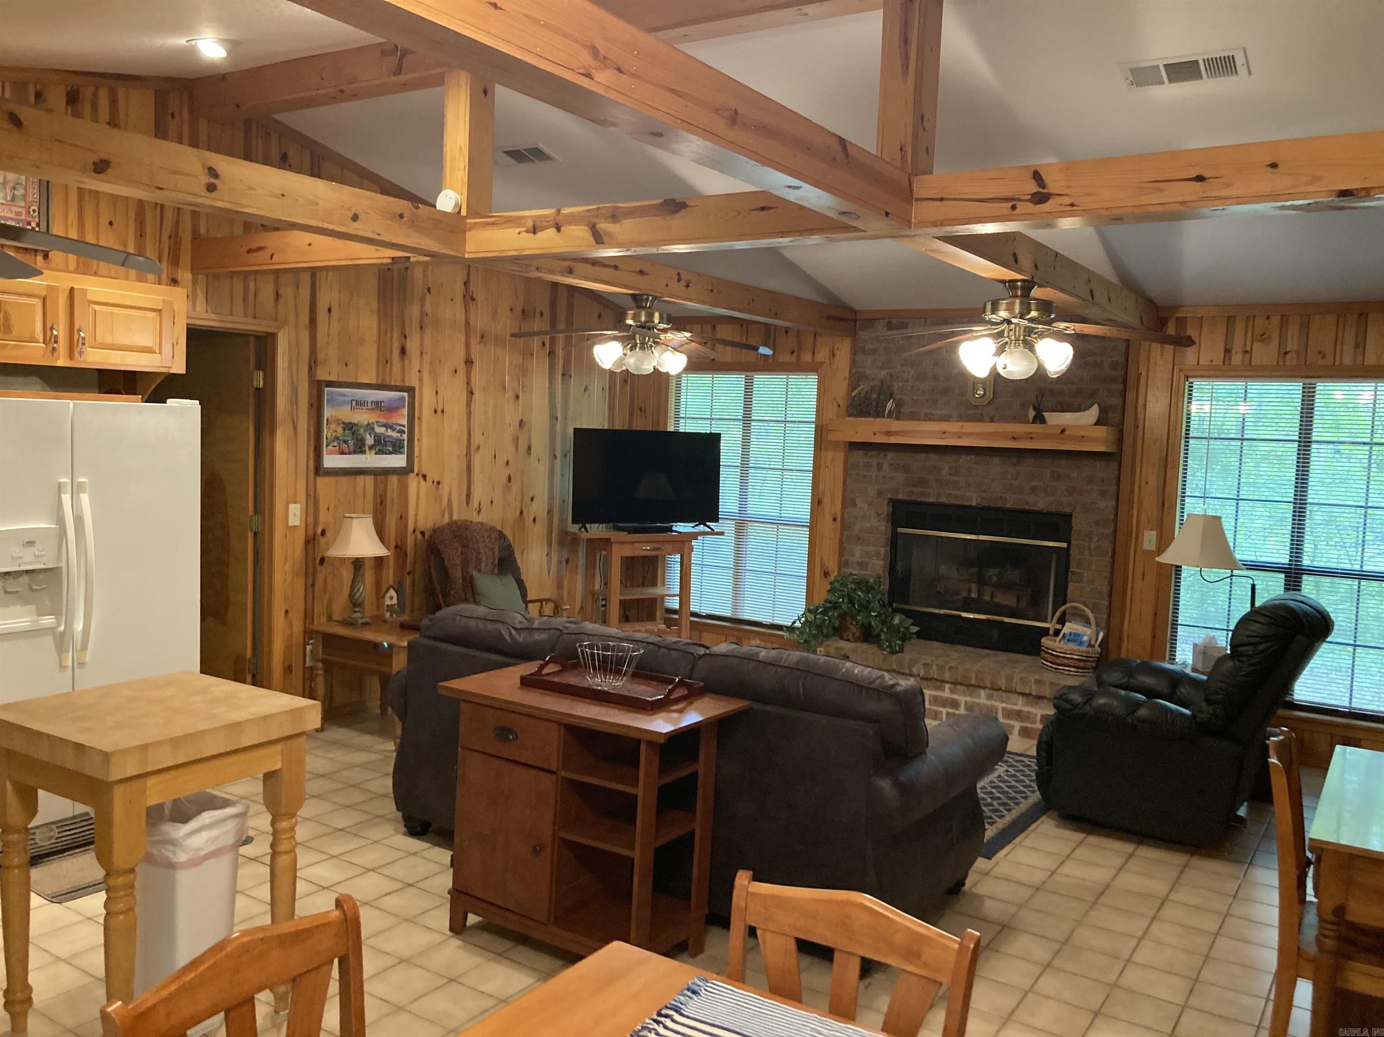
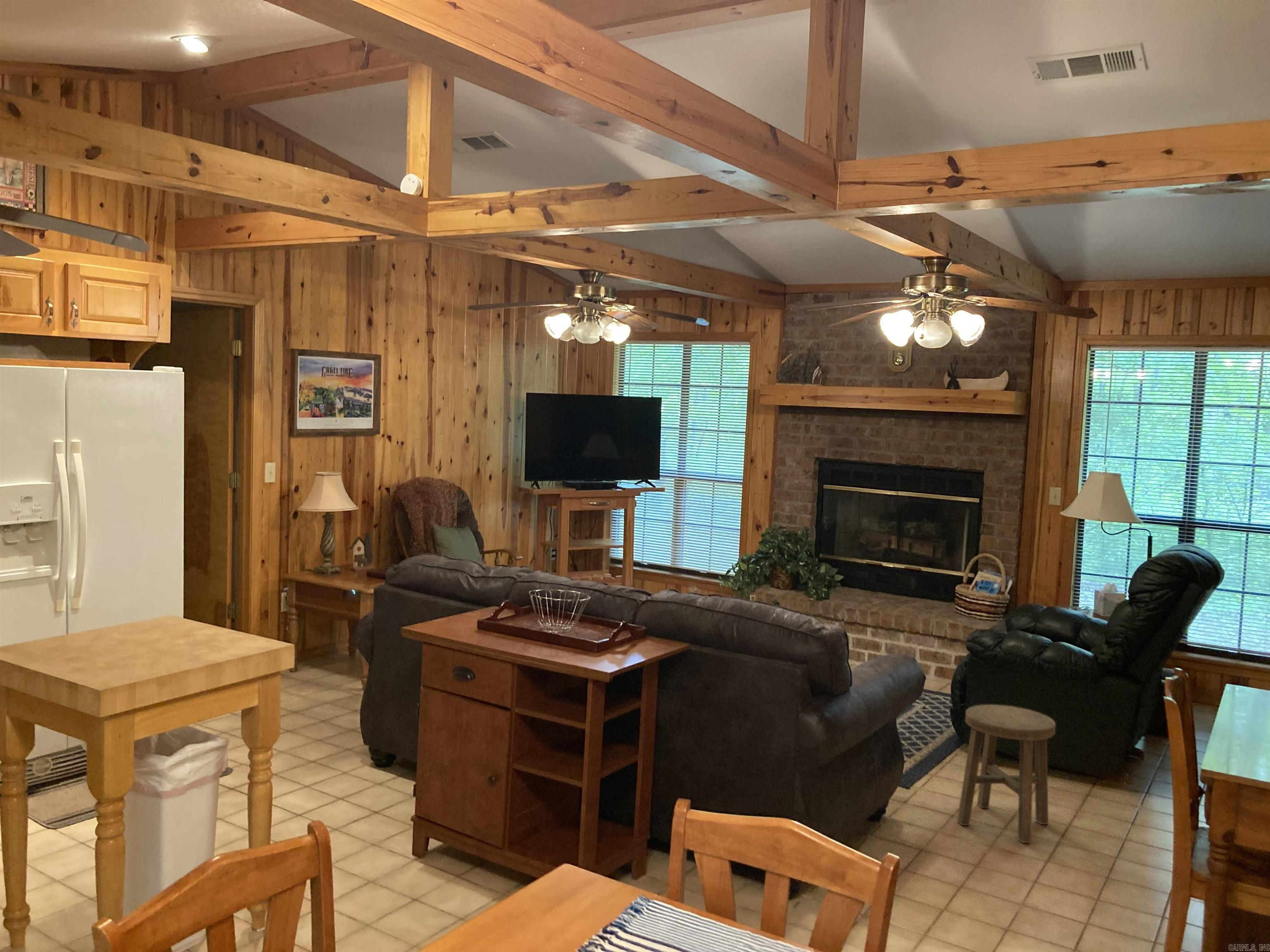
+ stool (1004, 772)
